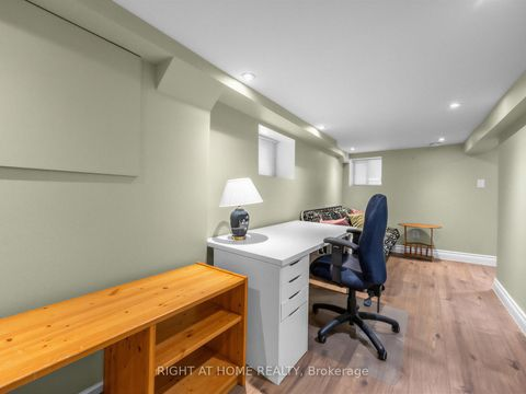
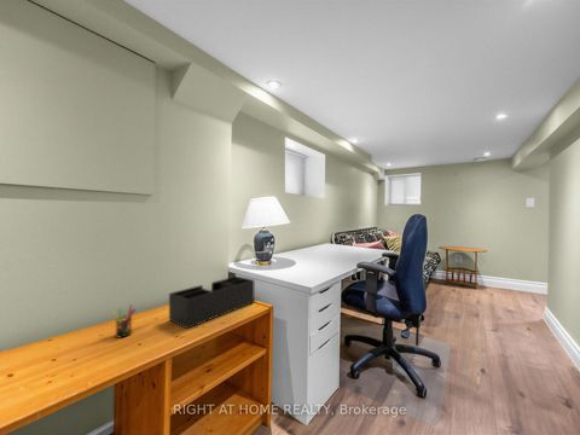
+ pen holder (123, 320)
+ desk organizer (215, 297)
